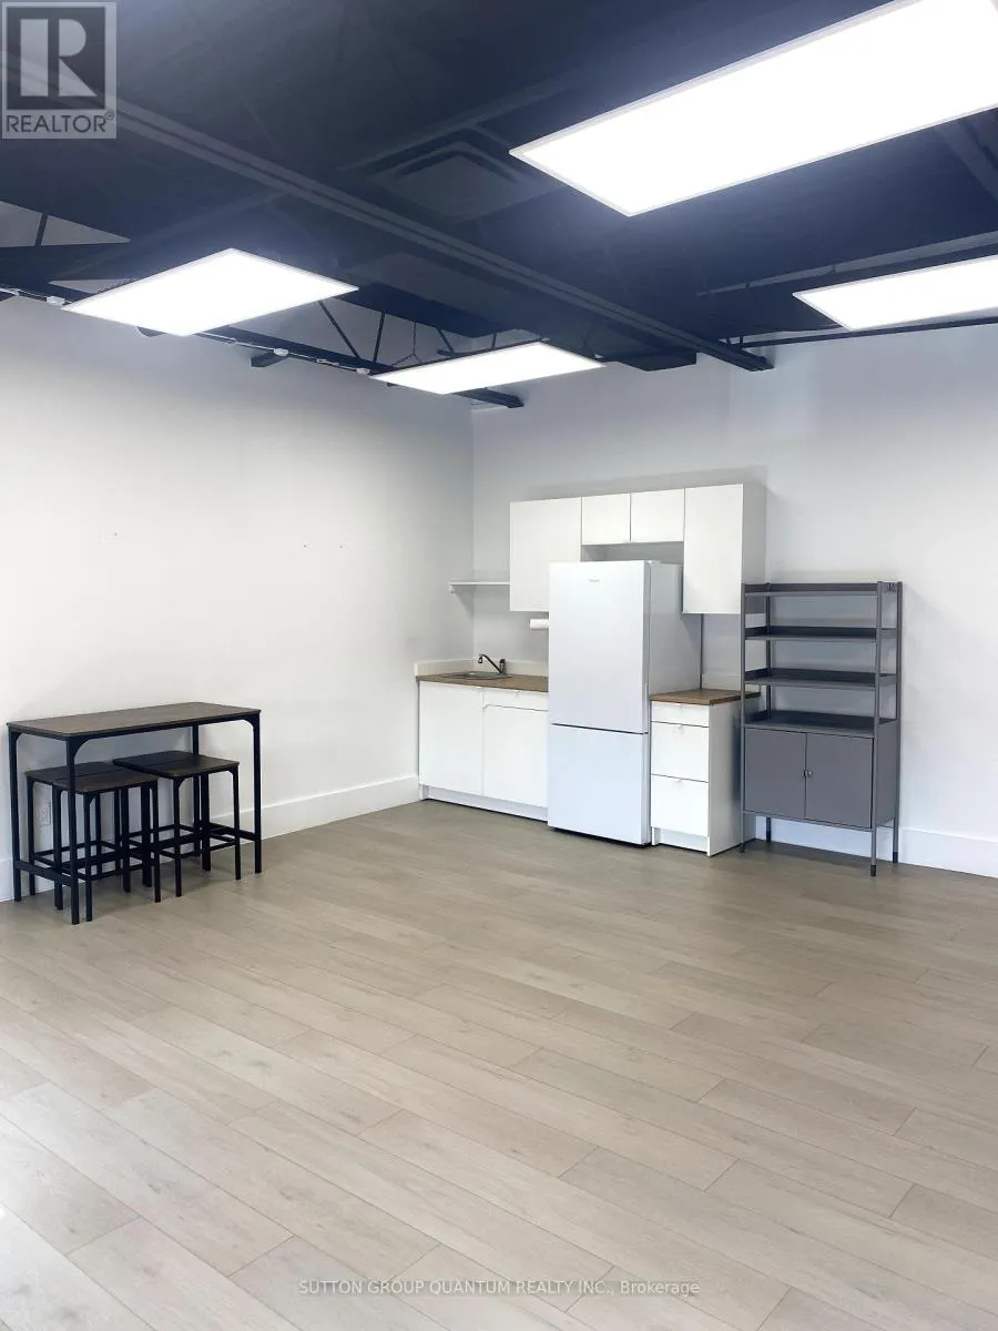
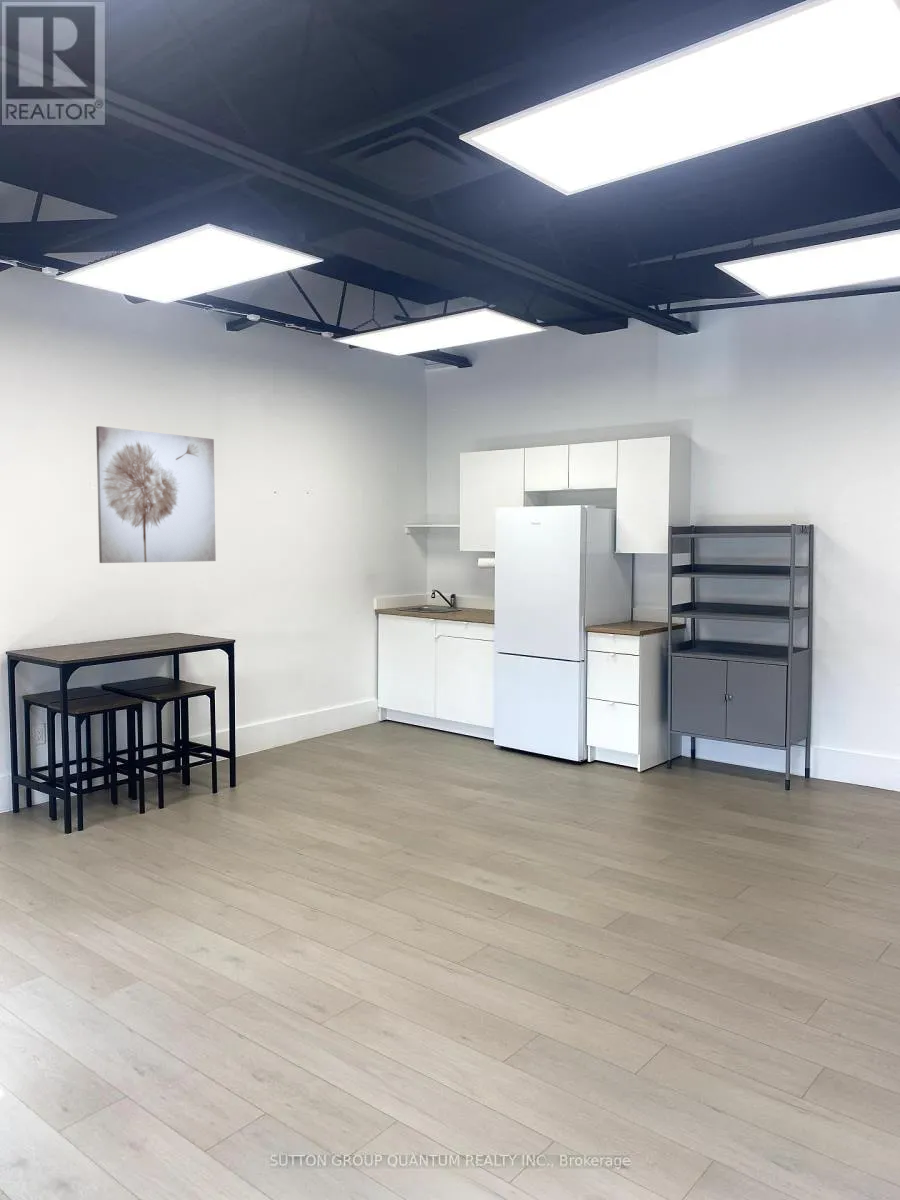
+ wall art (159, 497)
